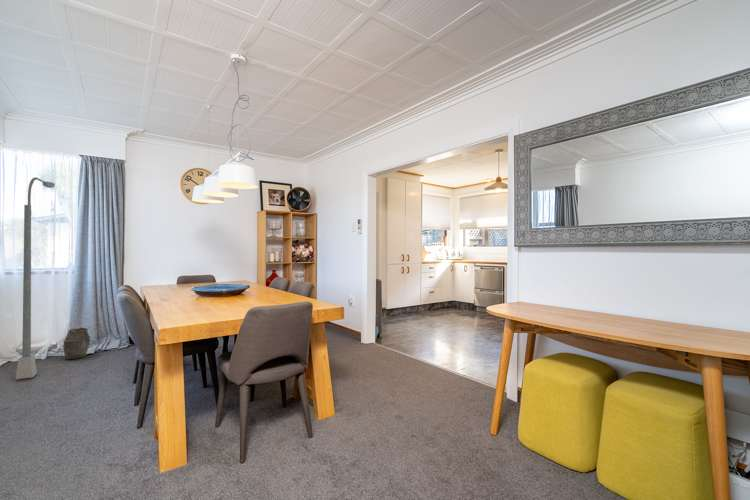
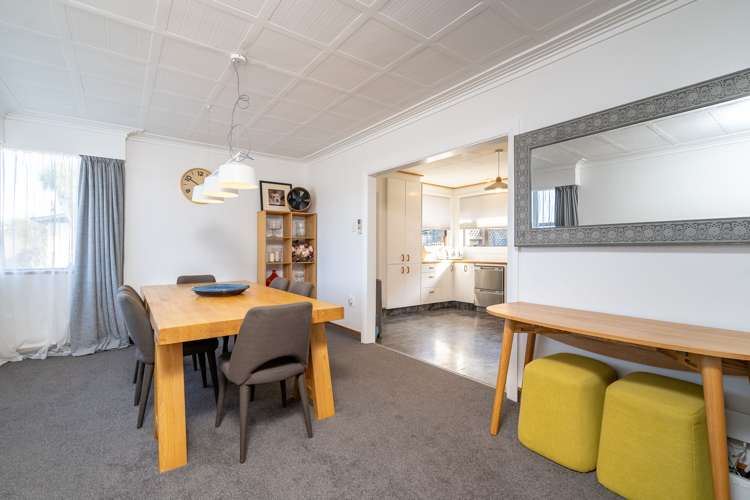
- floor lamp (30, 272)
- vase (76, 343)
